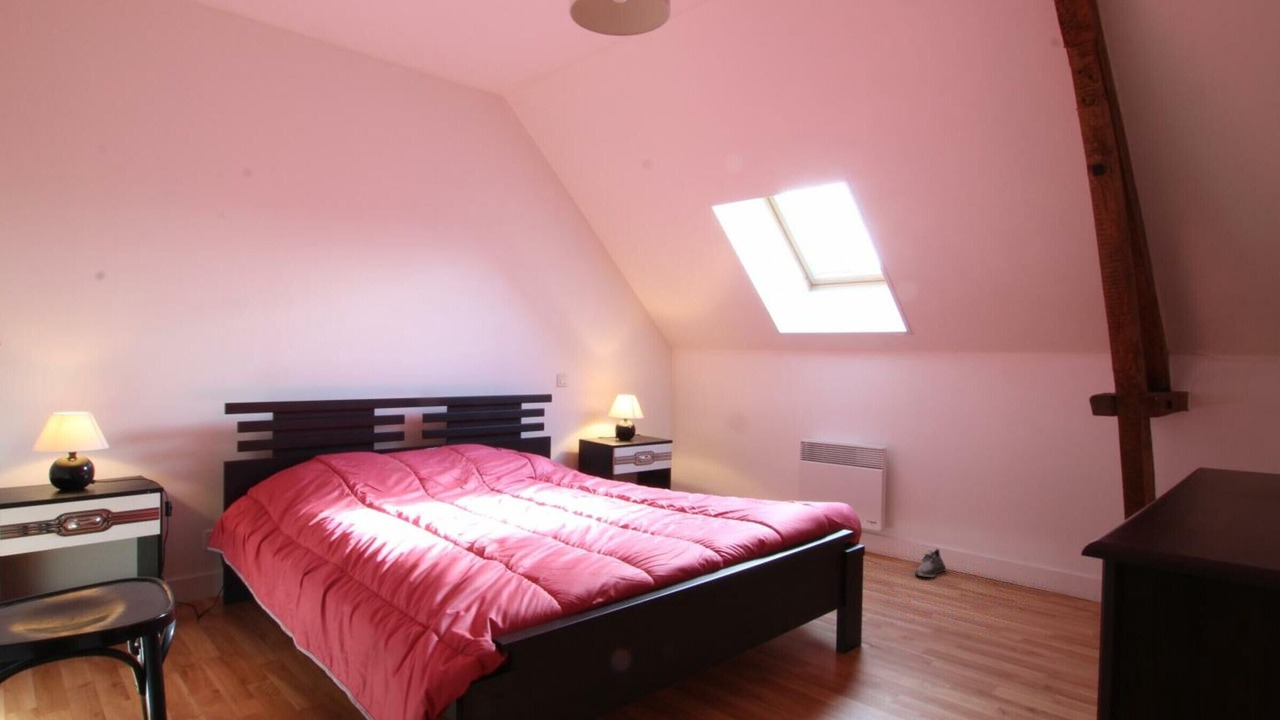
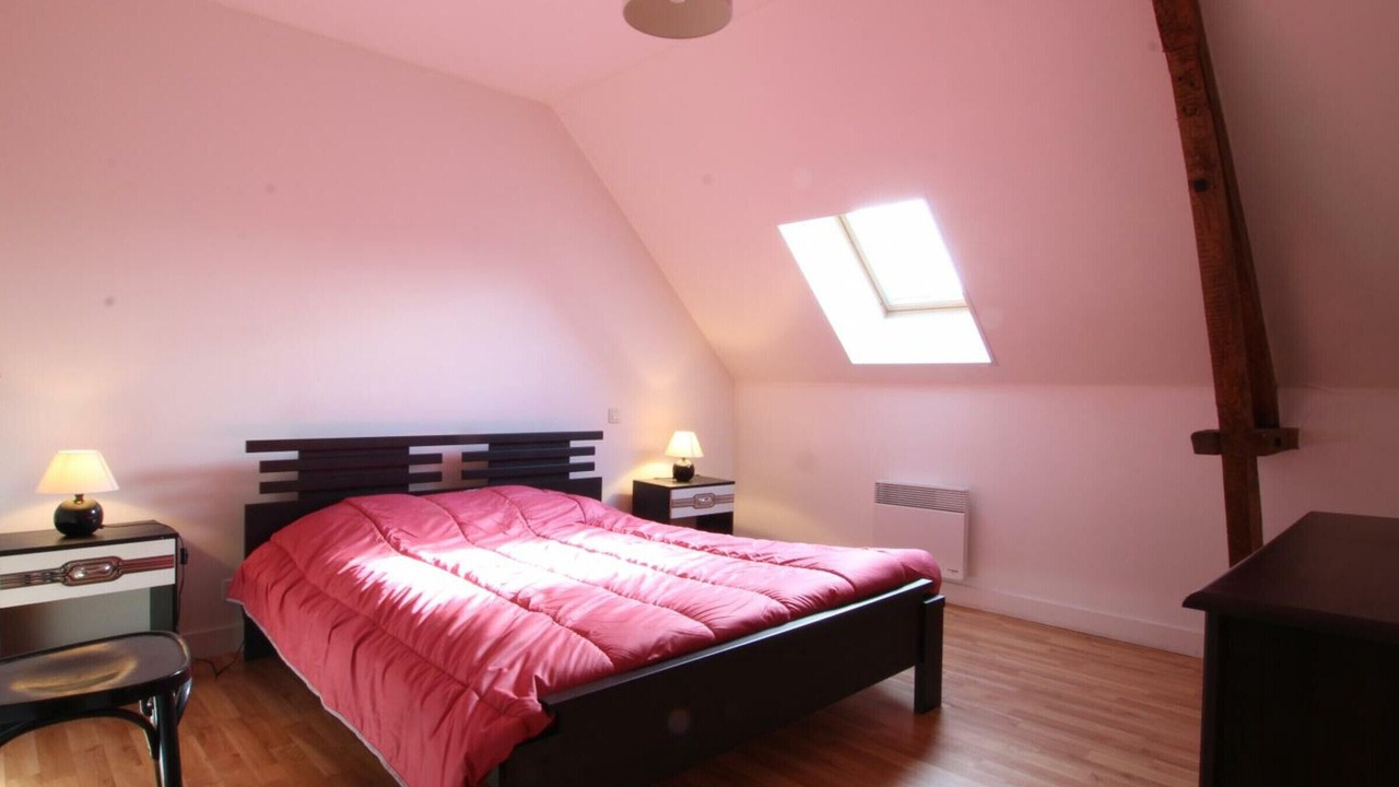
- shoe (929, 562)
